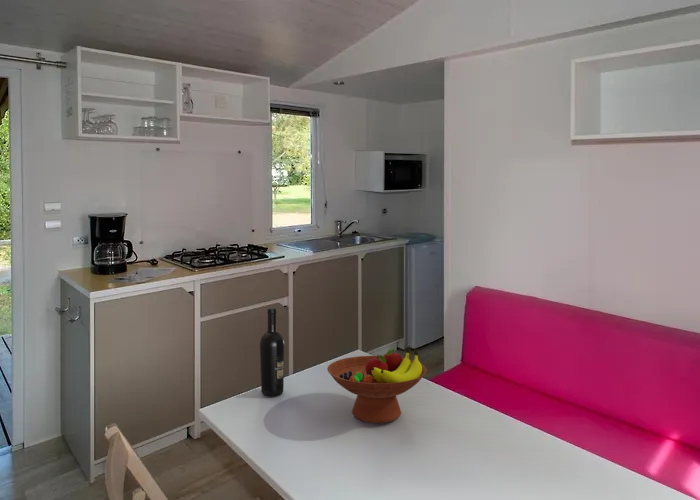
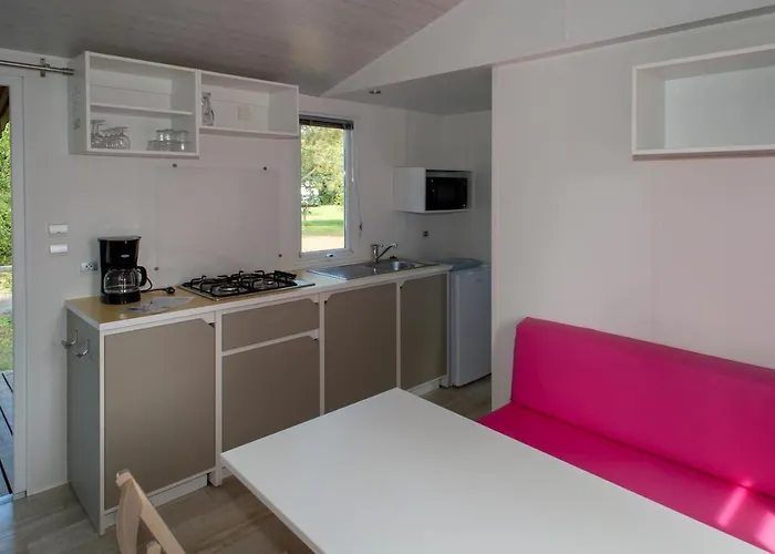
- fruit bowl (376, 382)
- wine bottle (272, 350)
